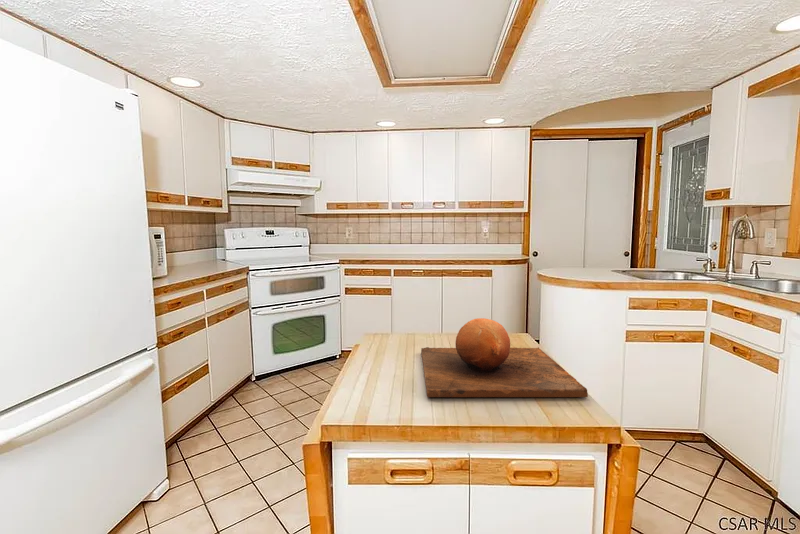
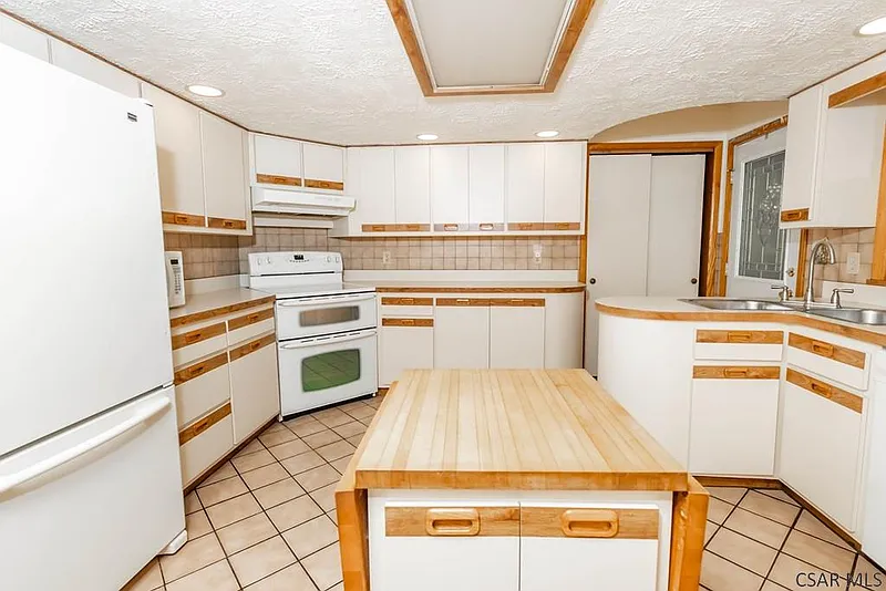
- chopping board (492, 344)
